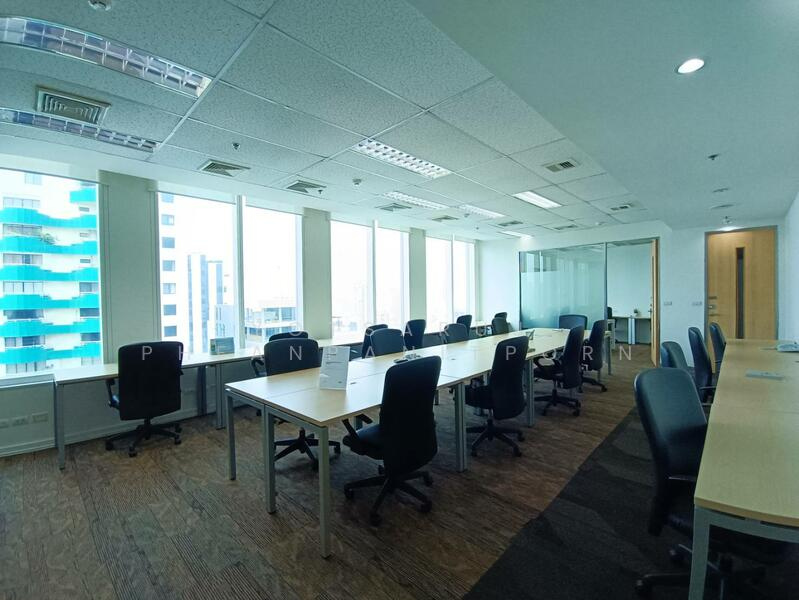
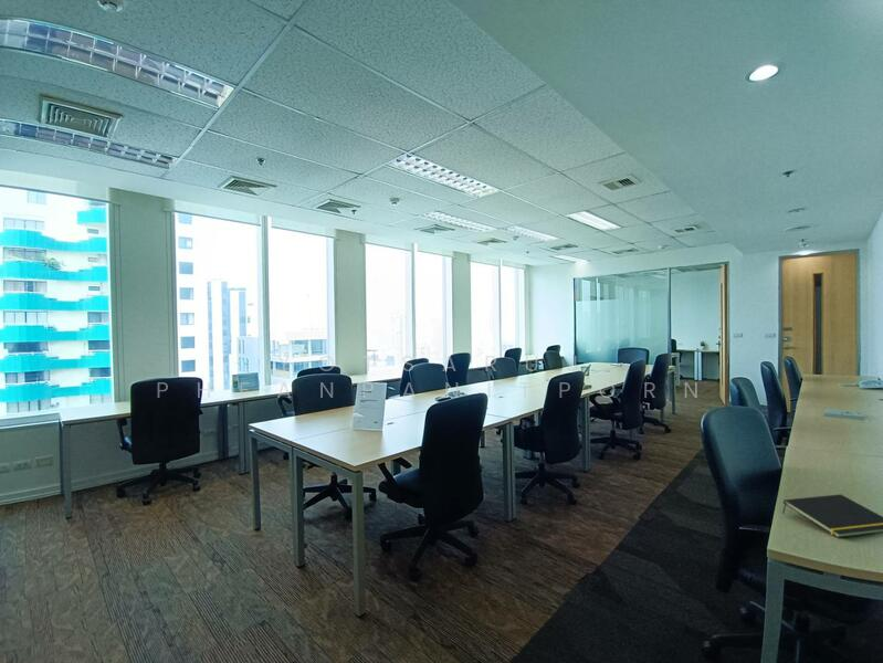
+ notepad (839, 514)
